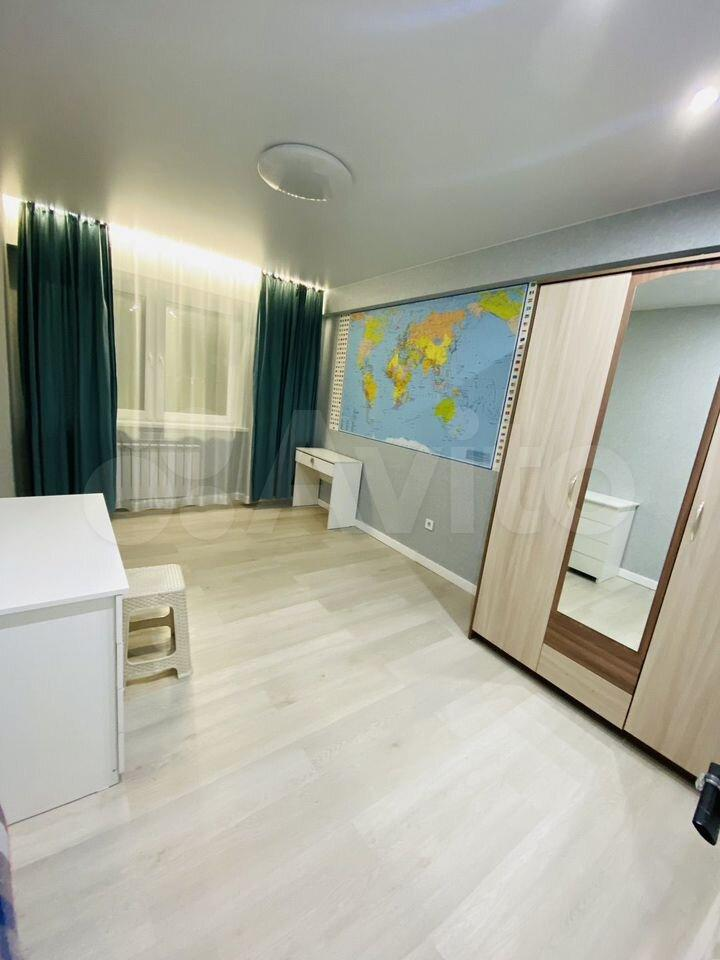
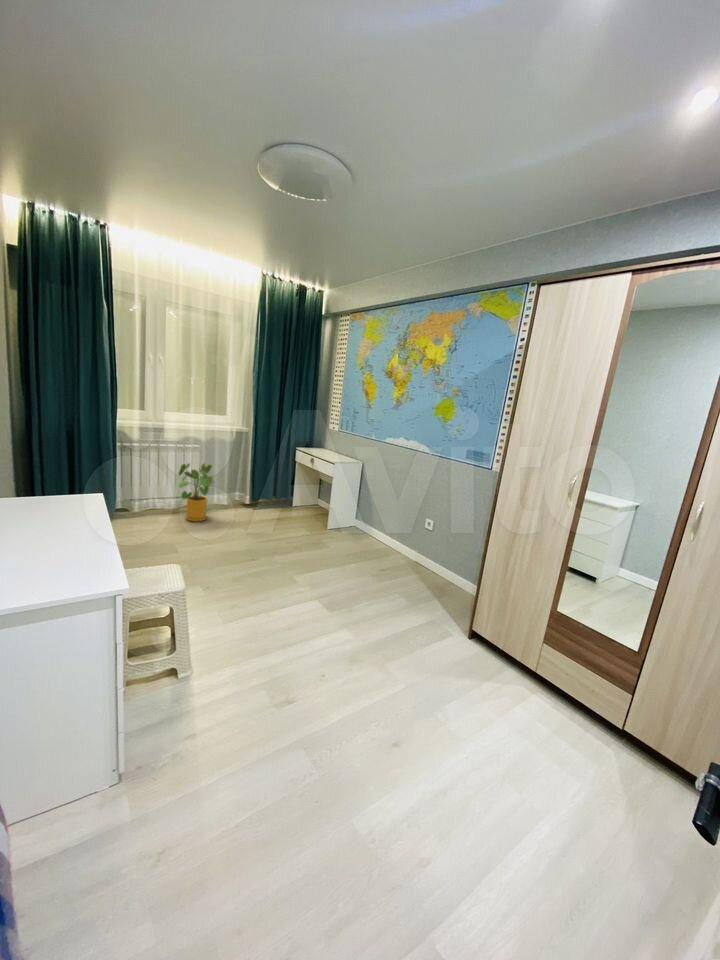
+ house plant (195, 492)
